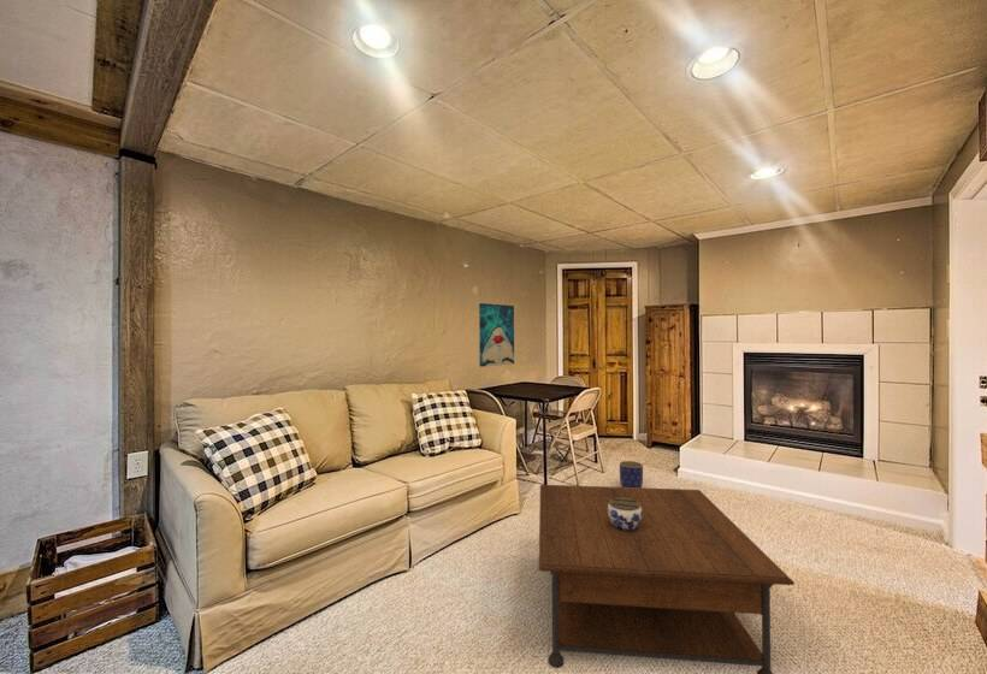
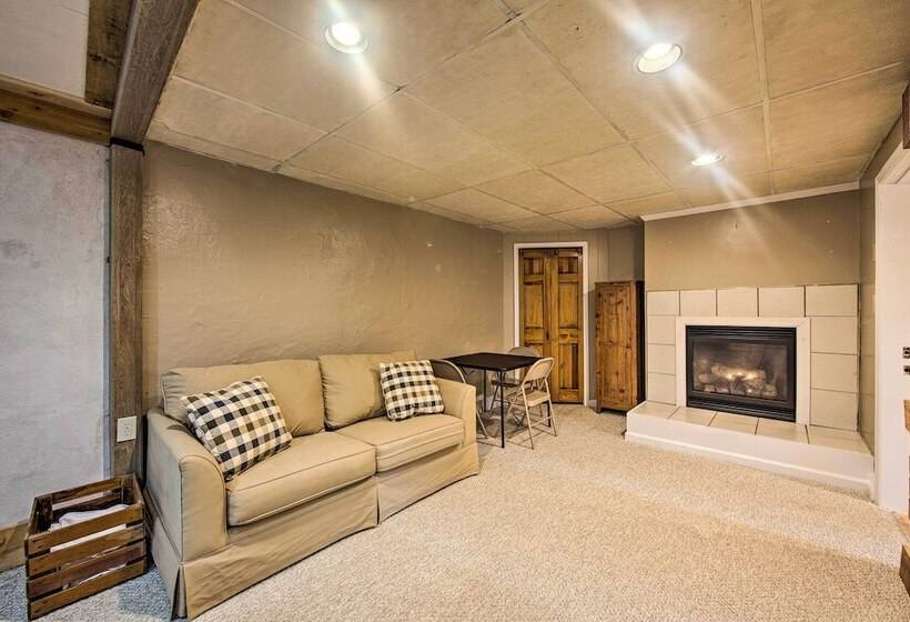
- planter (631, 475)
- jar (623, 513)
- coffee table (636, 562)
- wall art (497, 335)
